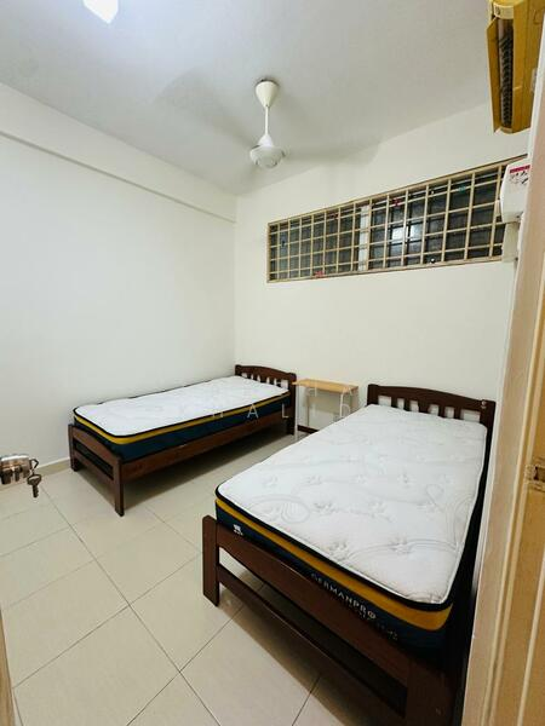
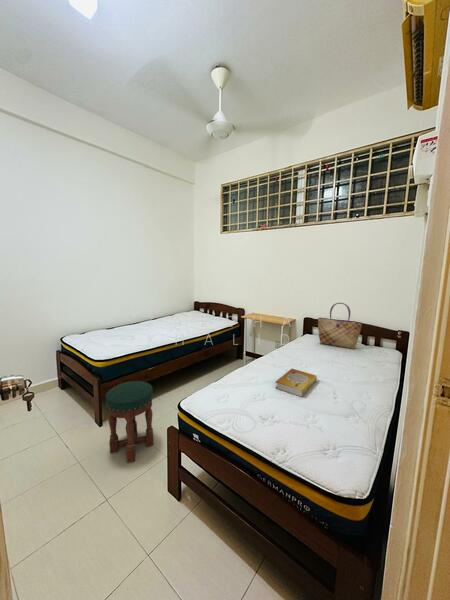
+ book (296, 381)
+ tote bag (338, 324)
+ stool (131, 417)
